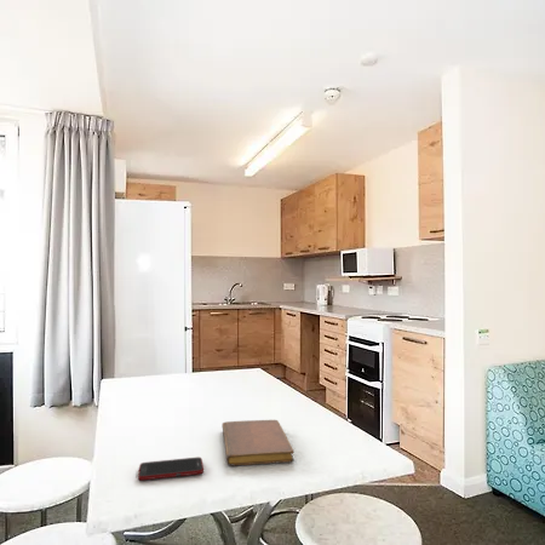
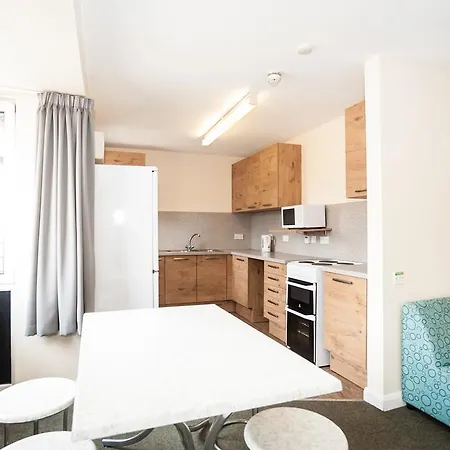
- notebook (254, 440)
- cell phone (171, 467)
